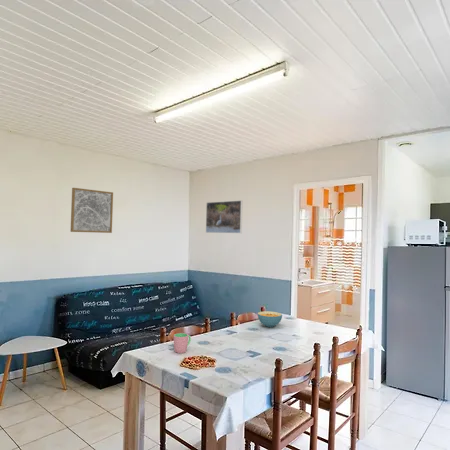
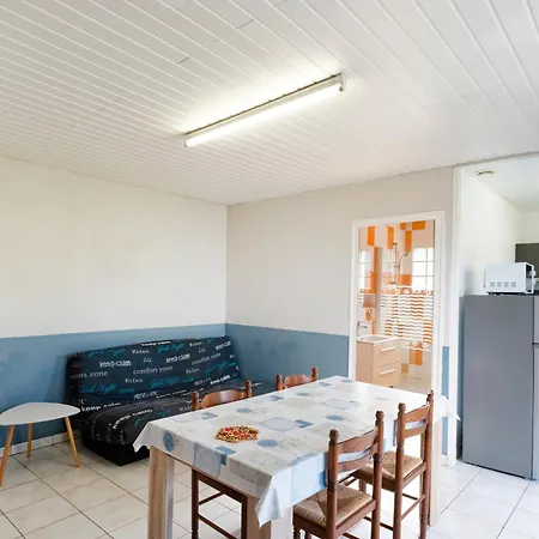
- wall art (92, 211)
- cereal bowl (269, 320)
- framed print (223, 217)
- cup (182, 342)
